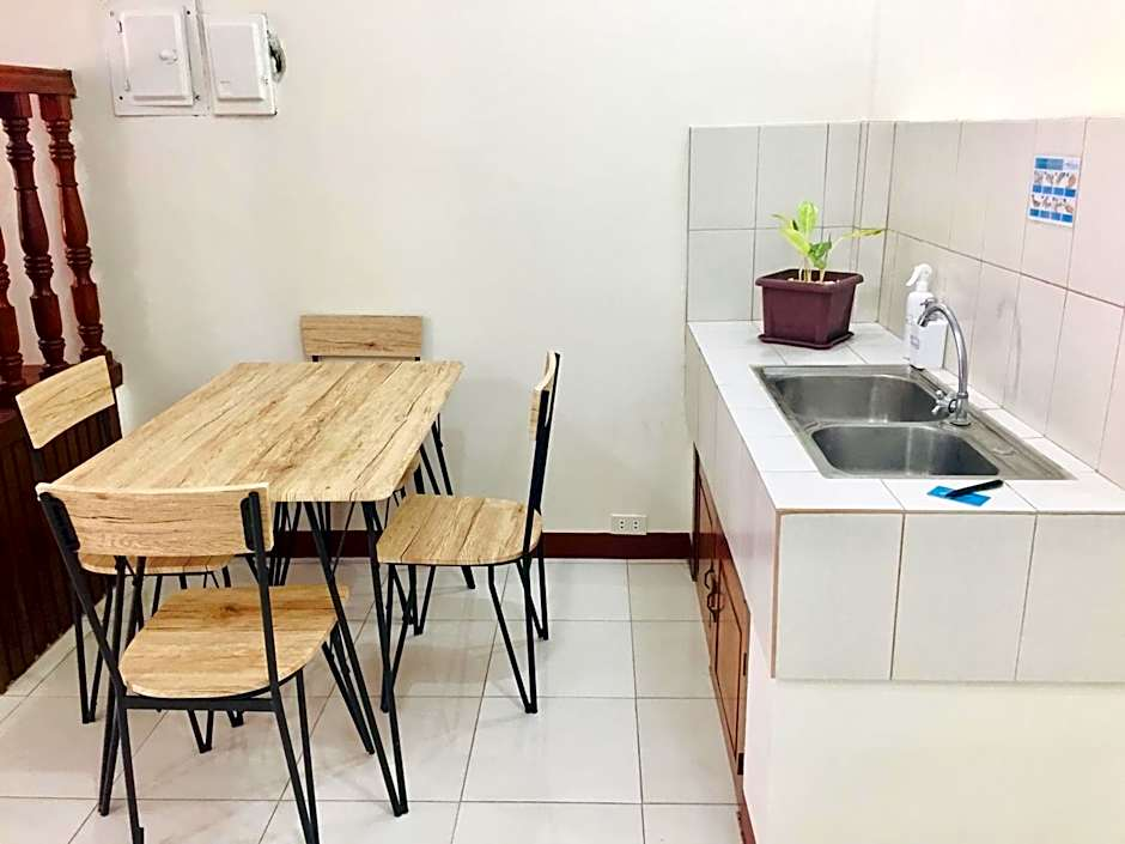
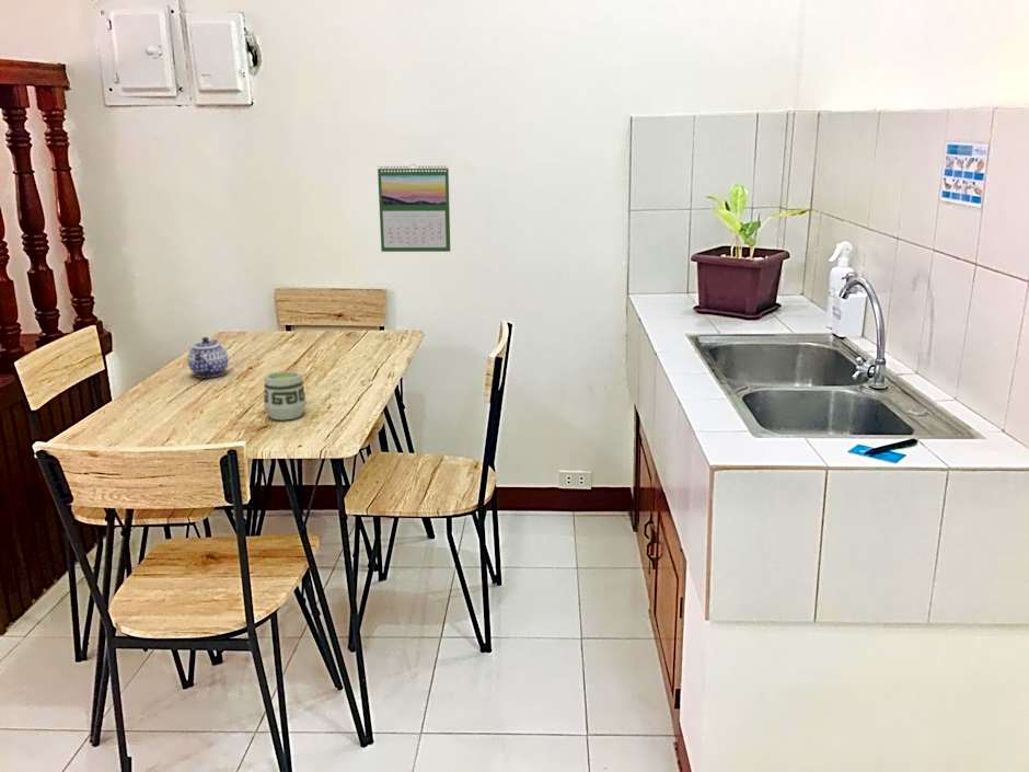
+ cup (285, 395)
+ calendar (414, 208)
+ teapot (207, 356)
